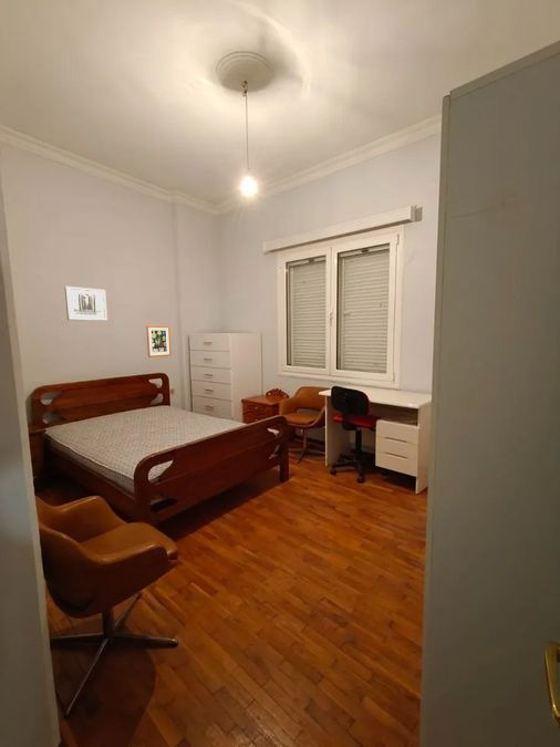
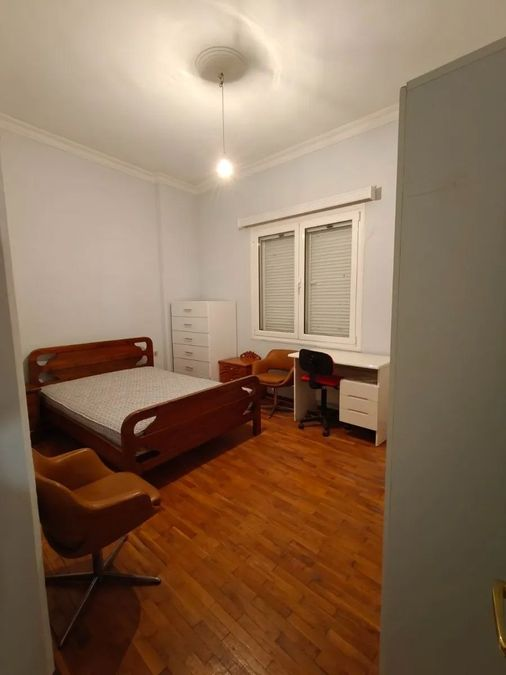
- wall art (158, 341)
- wall art (86, 304)
